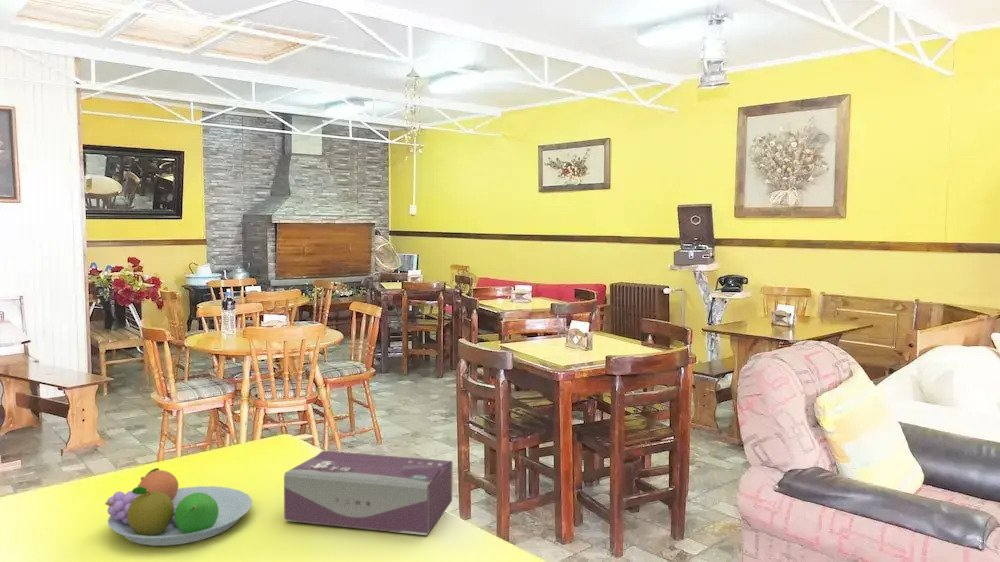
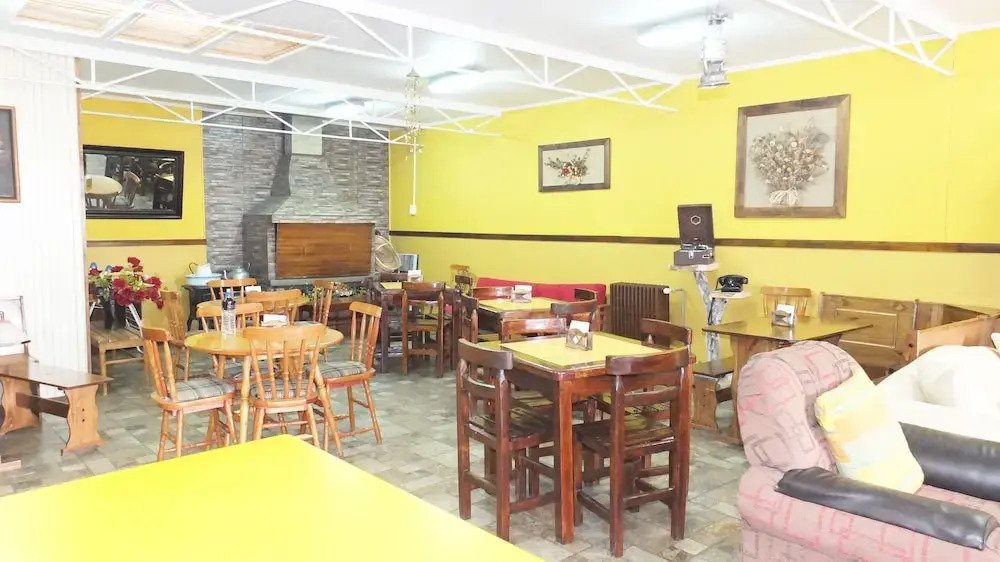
- fruit bowl (180, 499)
- tissue box (371, 487)
